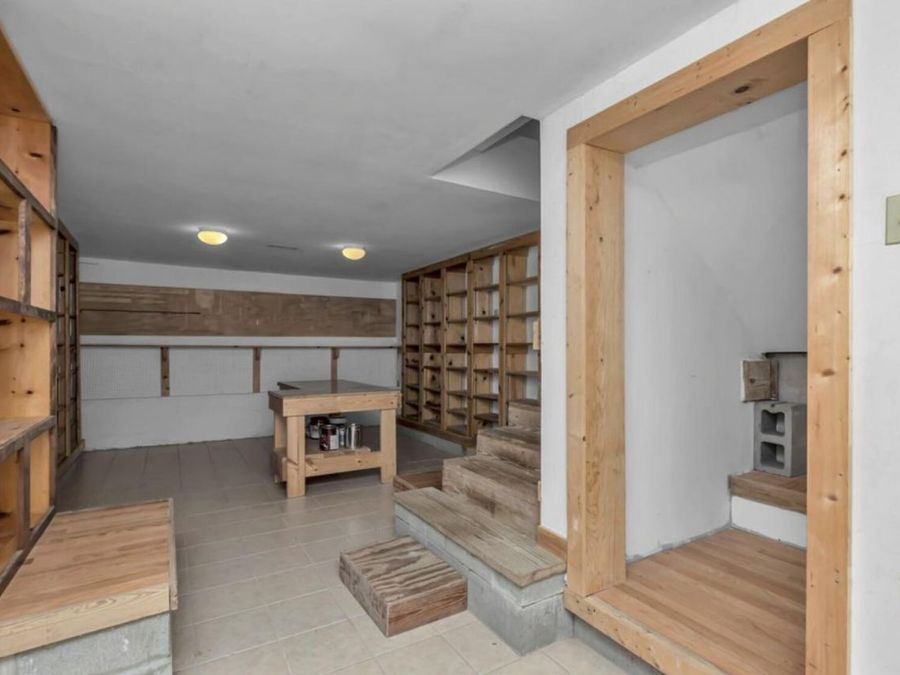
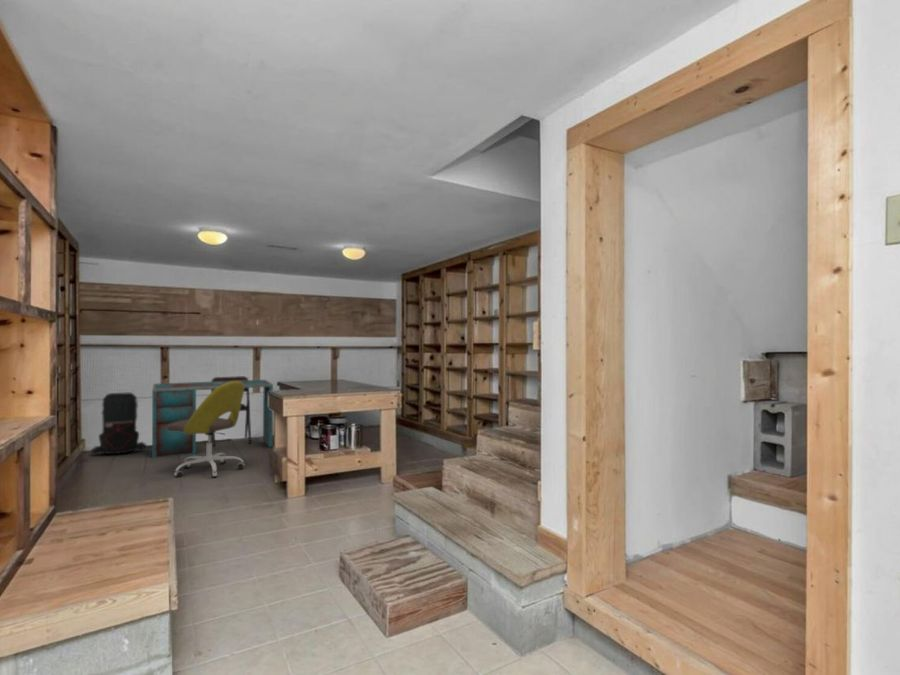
+ office chair (206, 425)
+ backpack (120, 421)
+ desk (195, 410)
